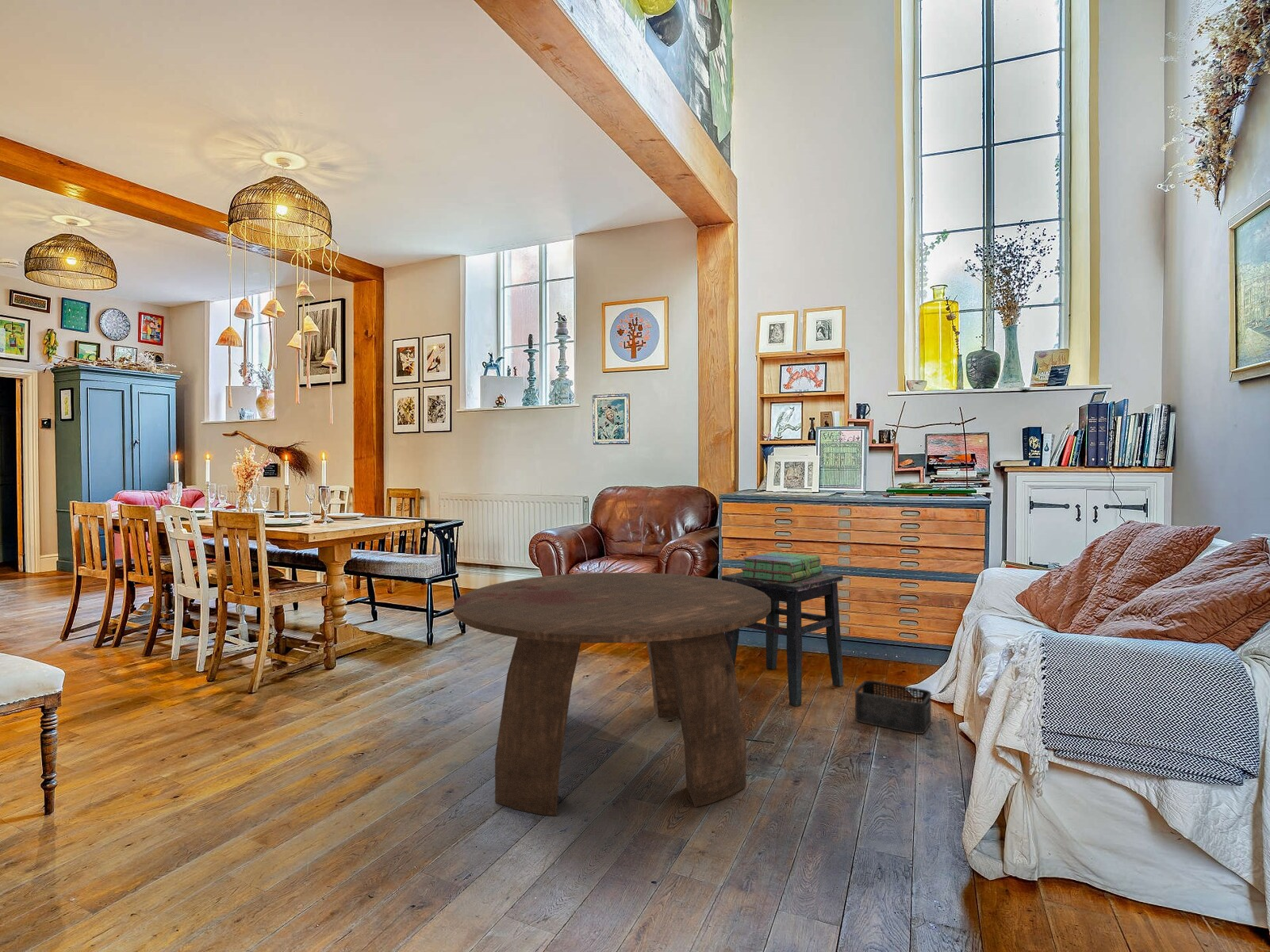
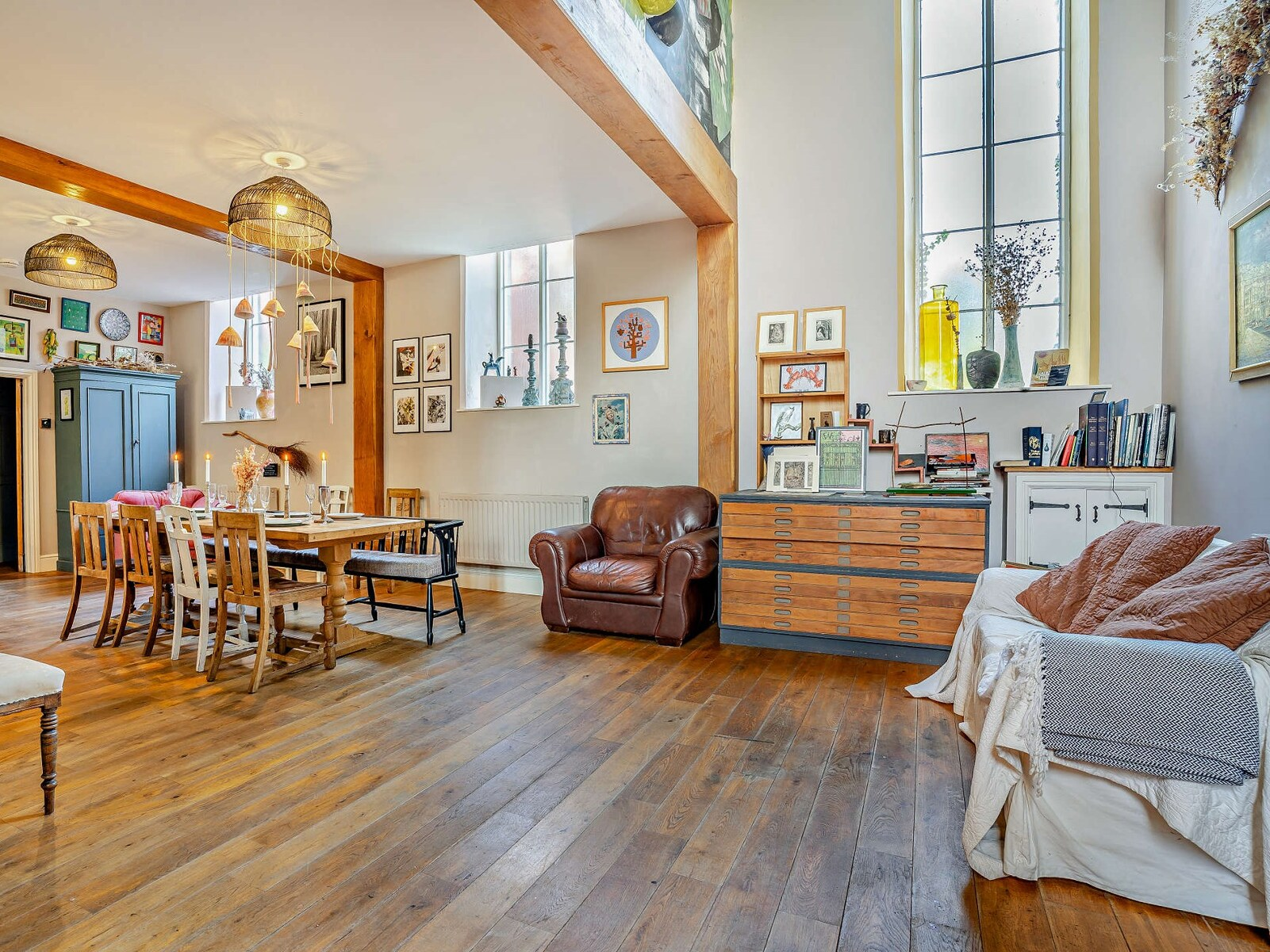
- stack of books (782, 566)
- coffee table (614, 642)
- storage bin (892, 706)
- side table (782, 630)
